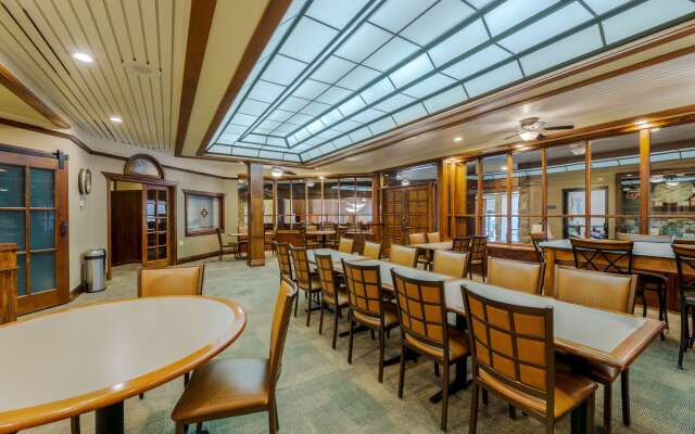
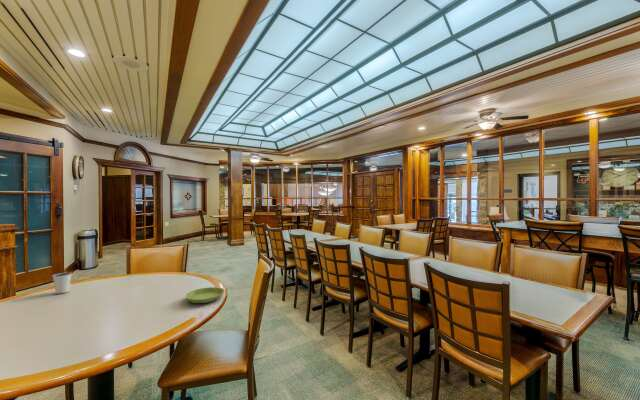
+ saucer (205, 295)
+ dixie cup (62, 283)
